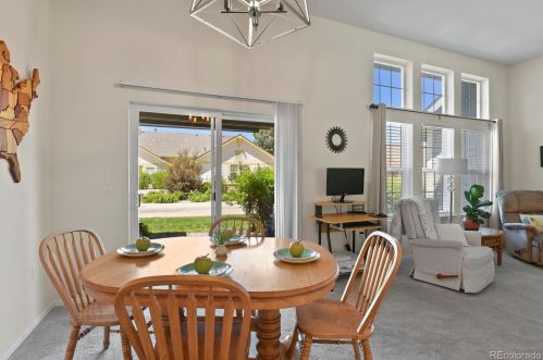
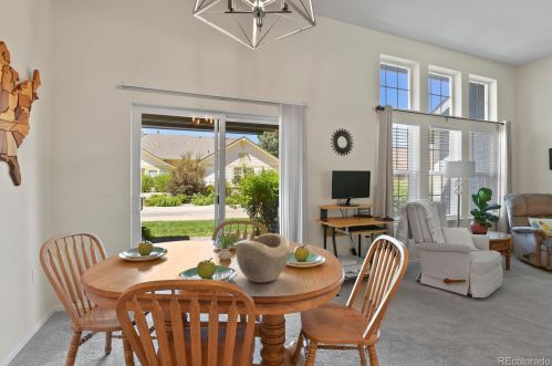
+ decorative bowl (262, 257)
